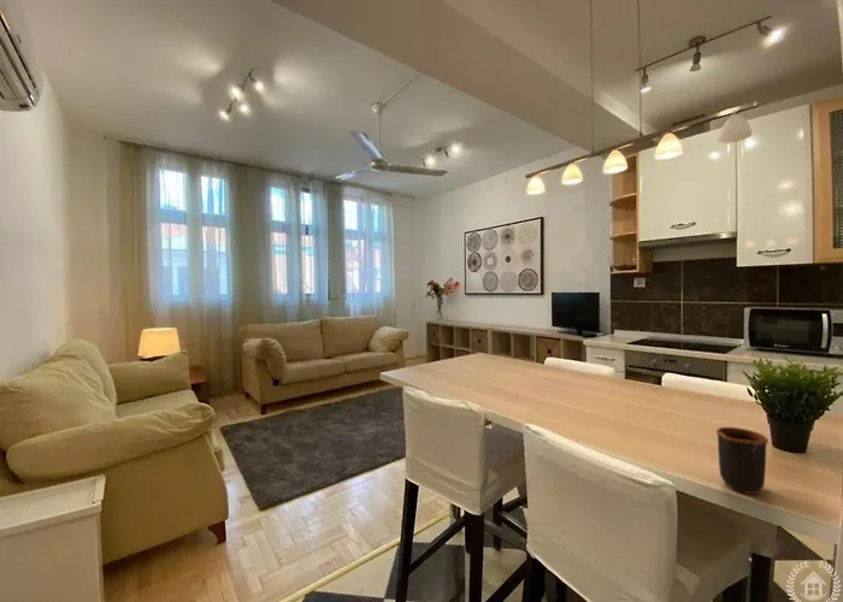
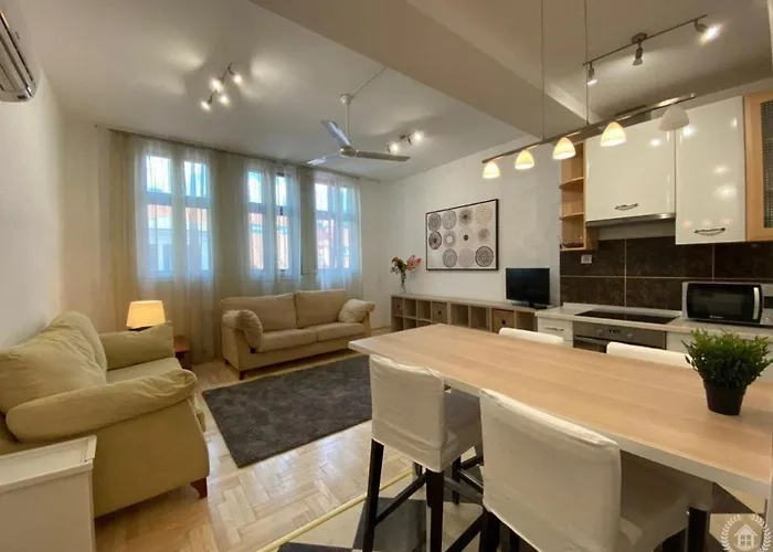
- mug (745, 459)
